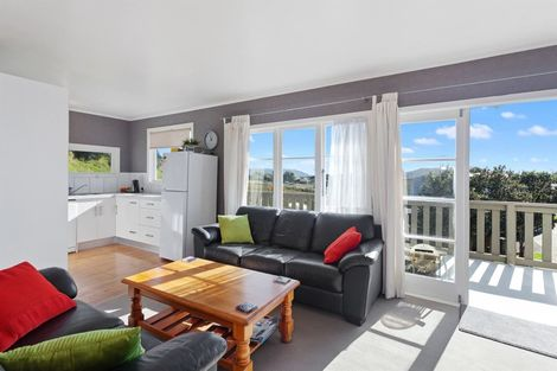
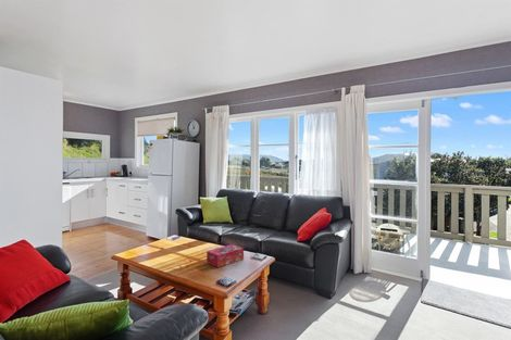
+ tissue box (225, 254)
